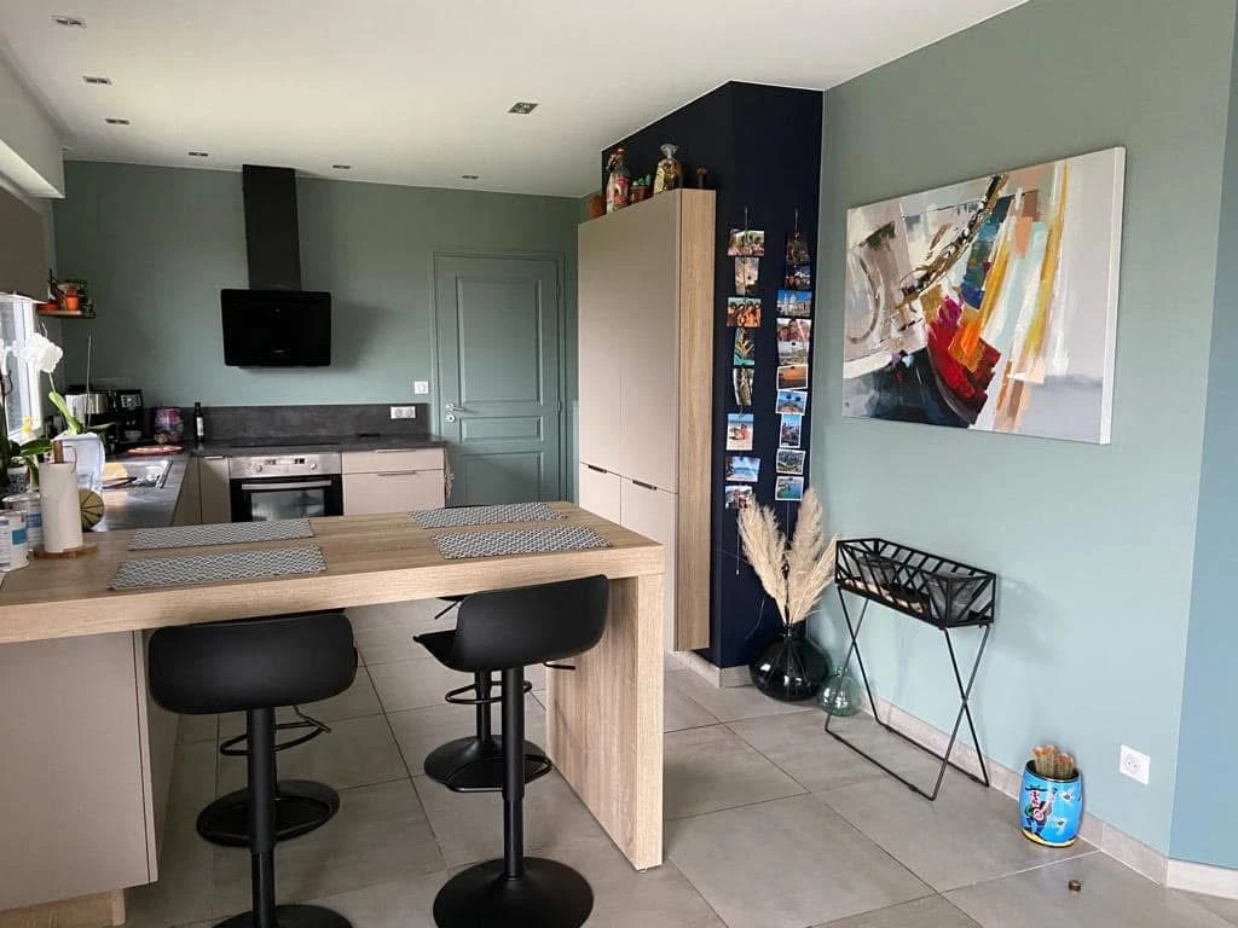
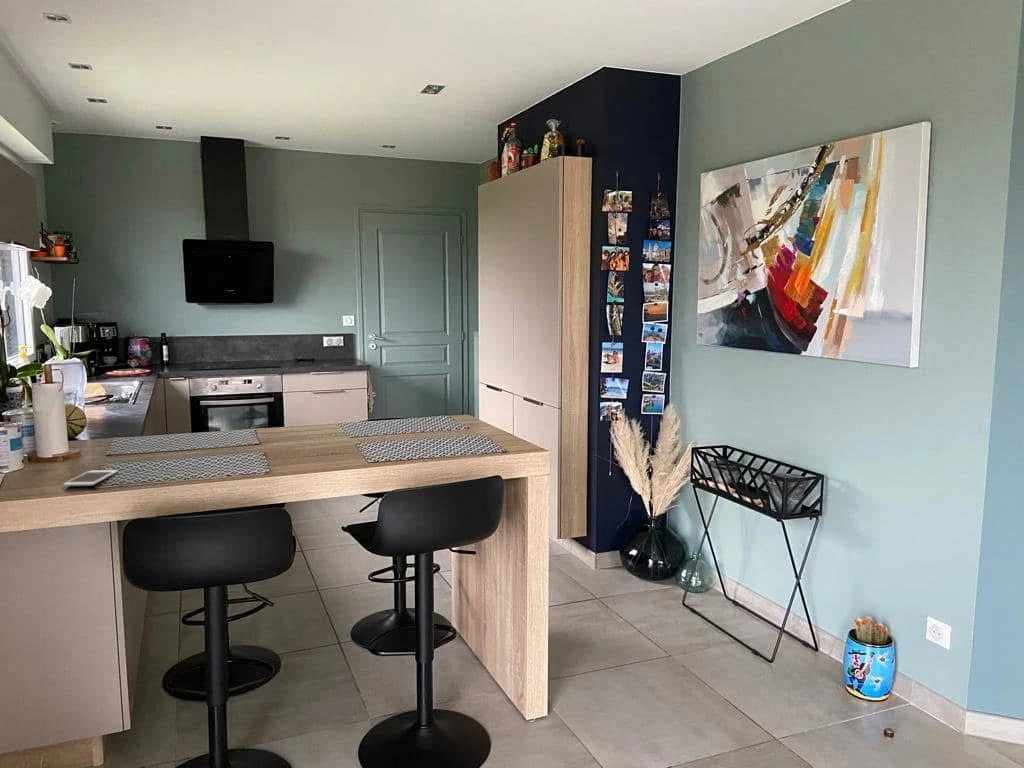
+ cell phone (91, 477)
